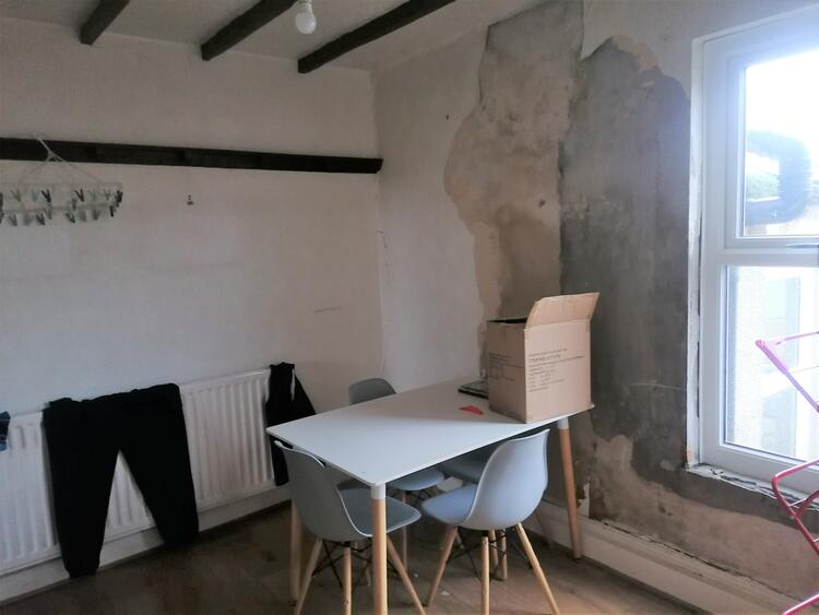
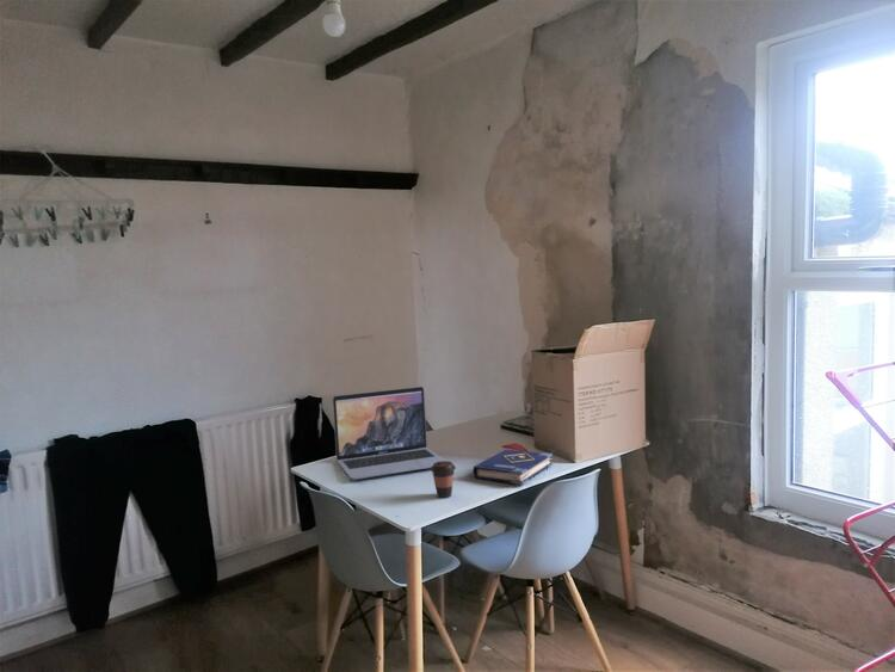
+ laptop (389, 430)
+ coffee cup (443, 479)
+ book (513, 464)
